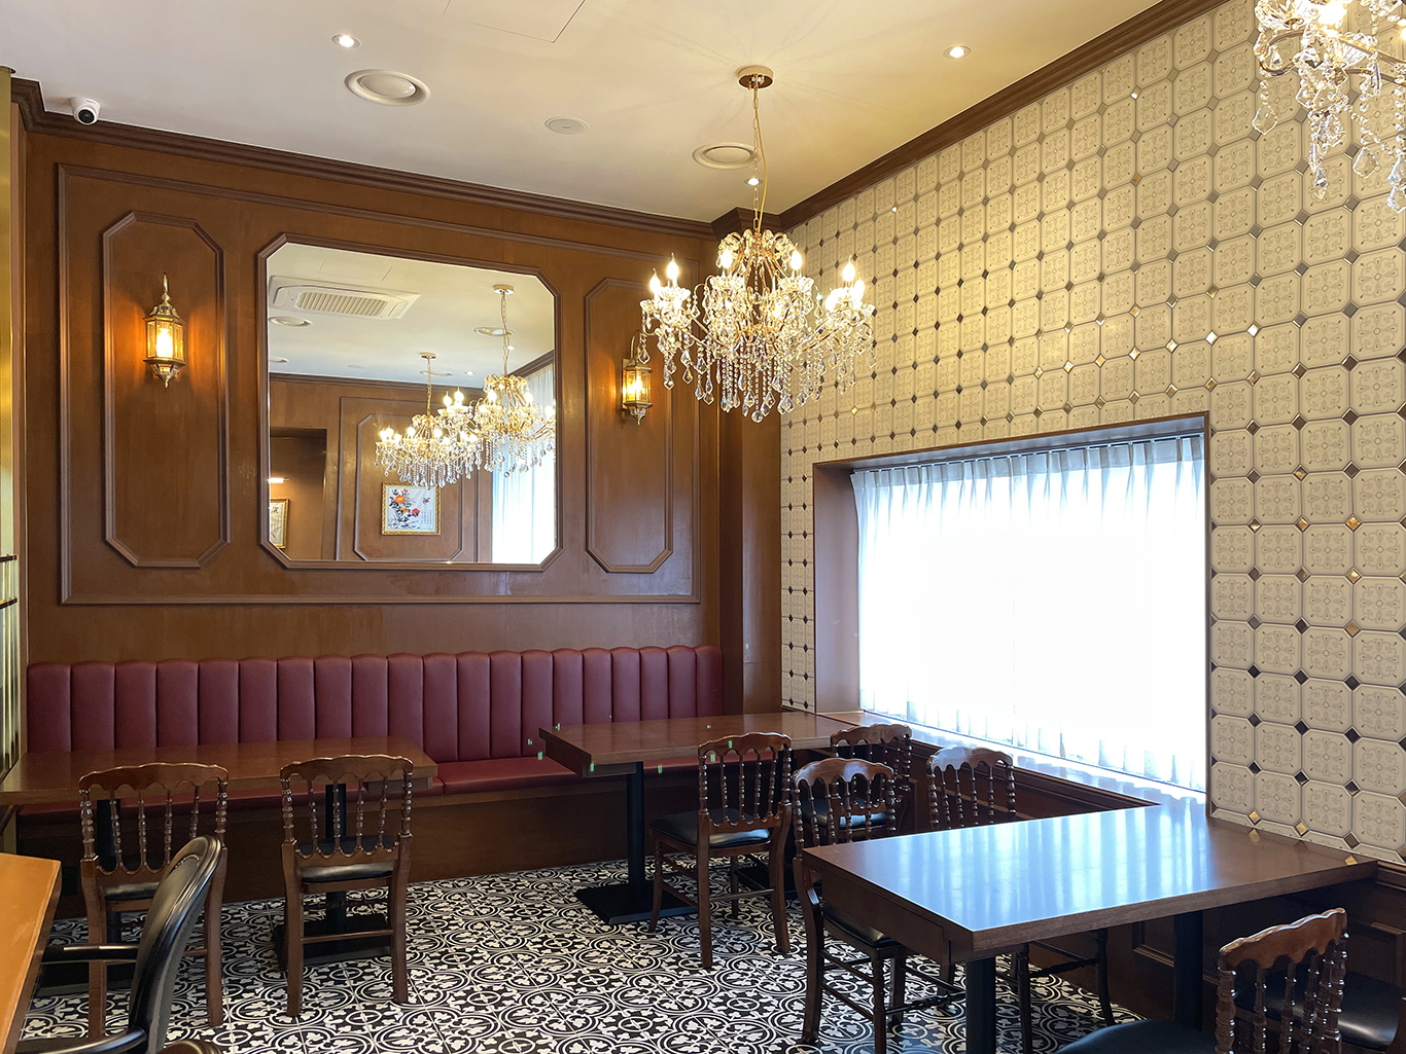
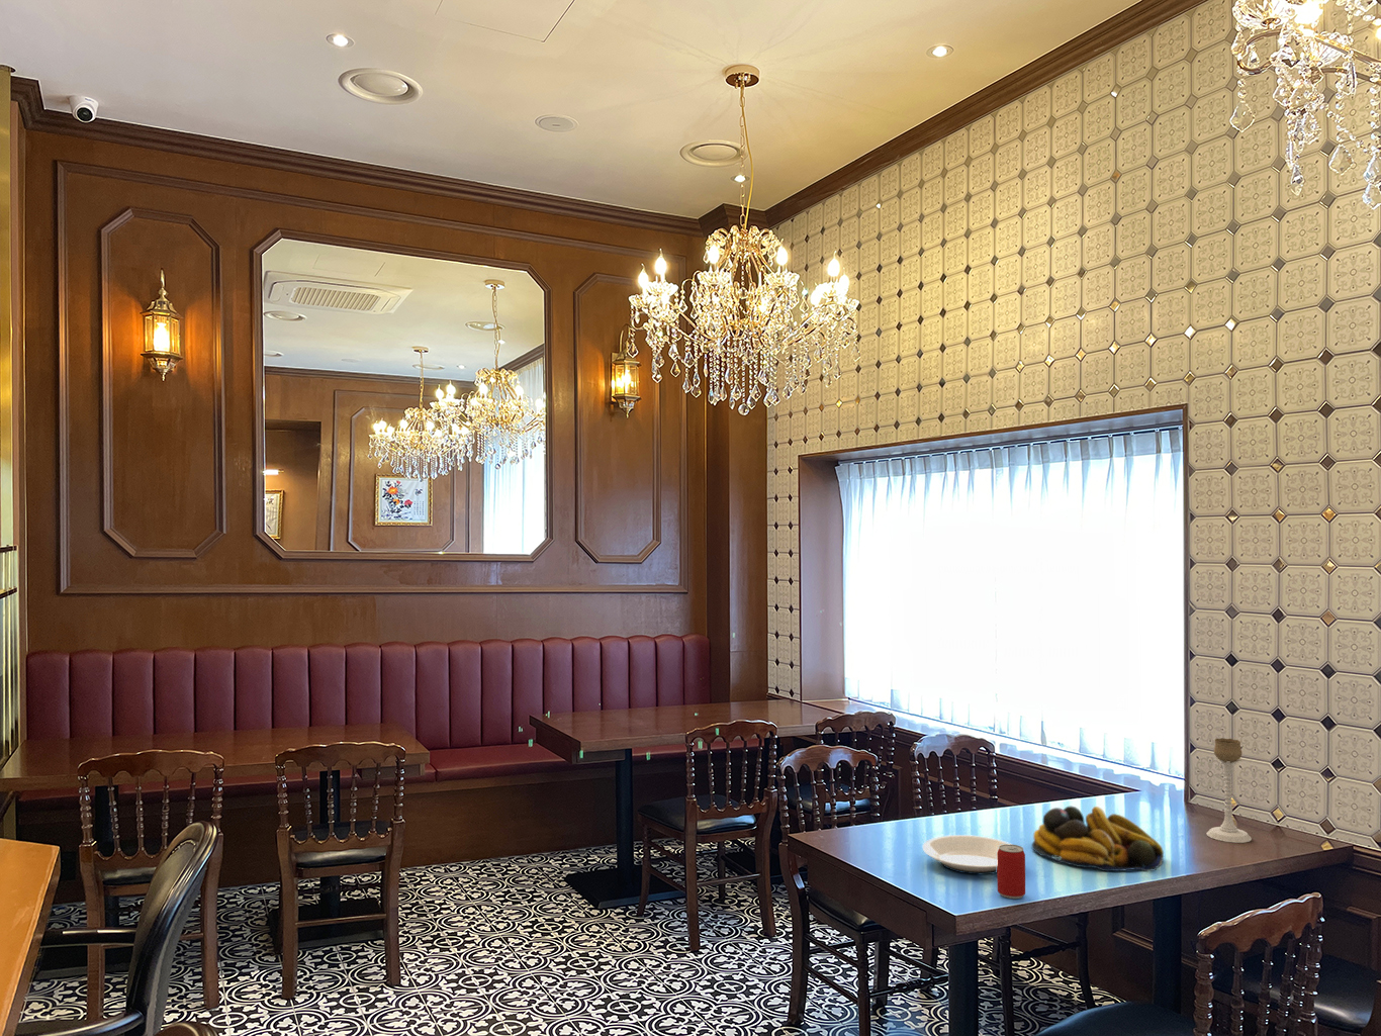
+ plate (972, 858)
+ fruit bowl (1095, 831)
+ beer can (1011, 872)
+ candle holder (1228, 788)
